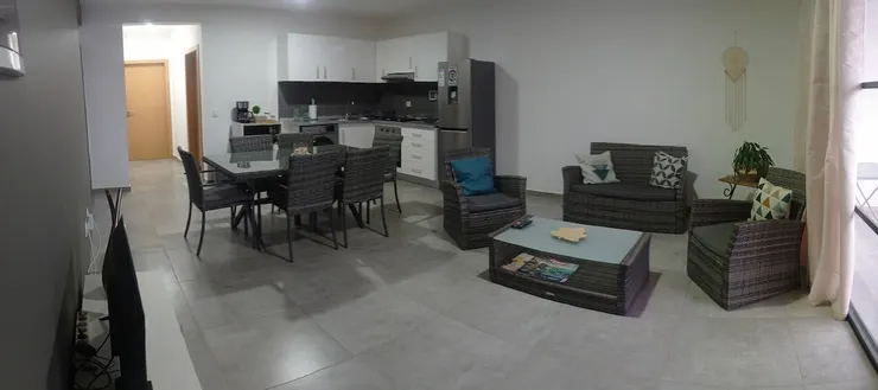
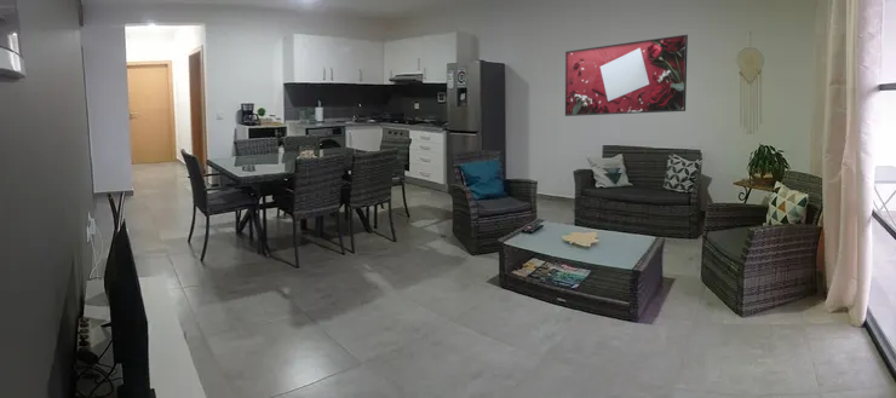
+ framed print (620, 79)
